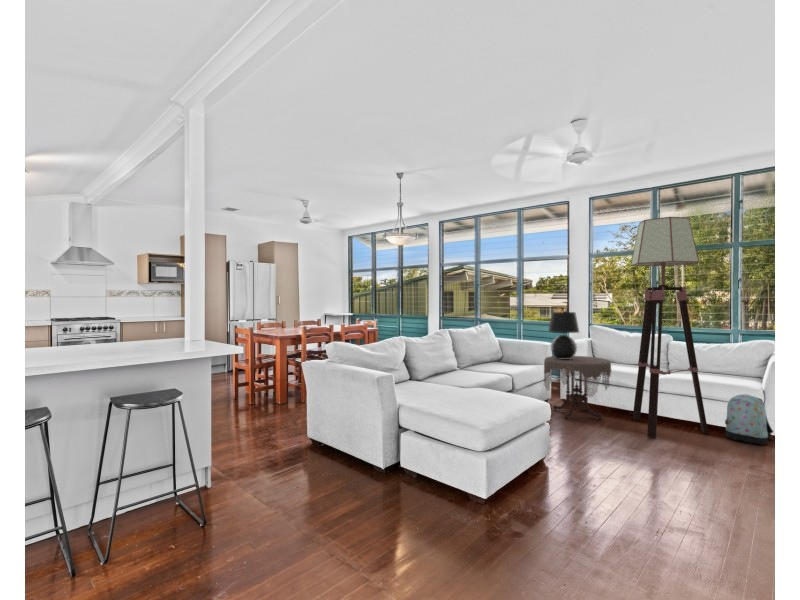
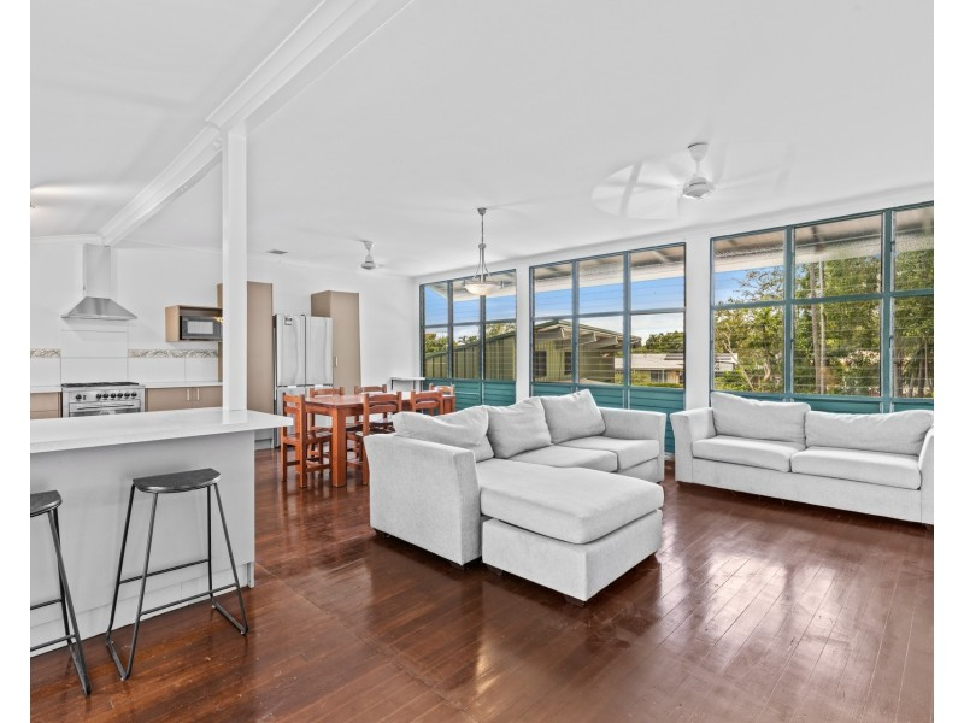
- table lamp (563, 335)
- floor lamp (661, 324)
- side table (577, 387)
- backpack (747, 418)
